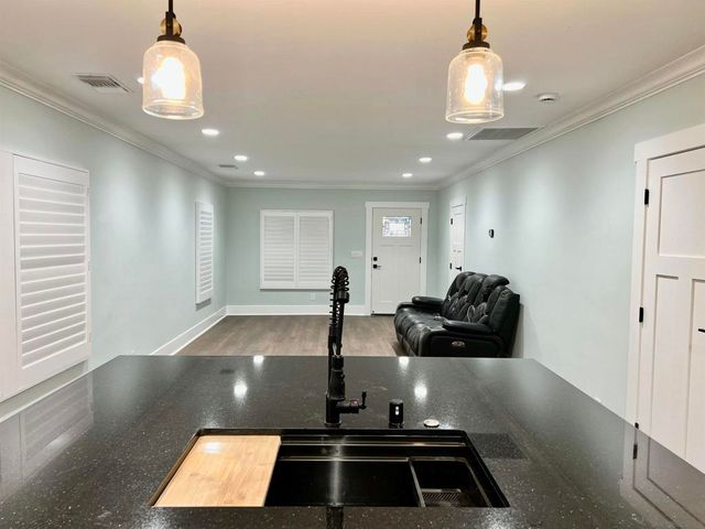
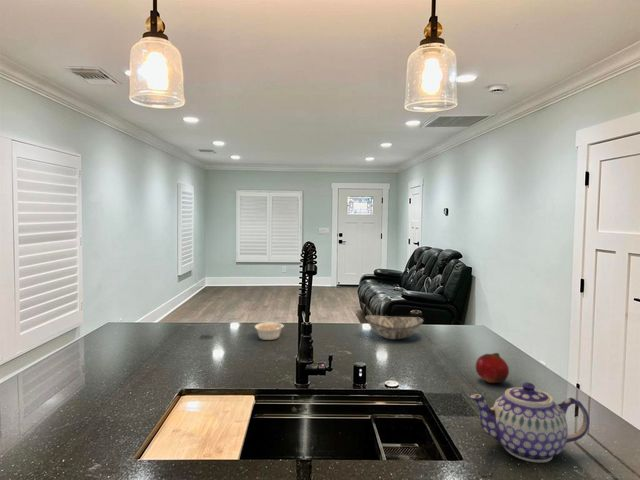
+ teapot (527, 416)
+ decorative bowl (393, 327)
+ legume (269, 330)
+ fruit (492, 366)
